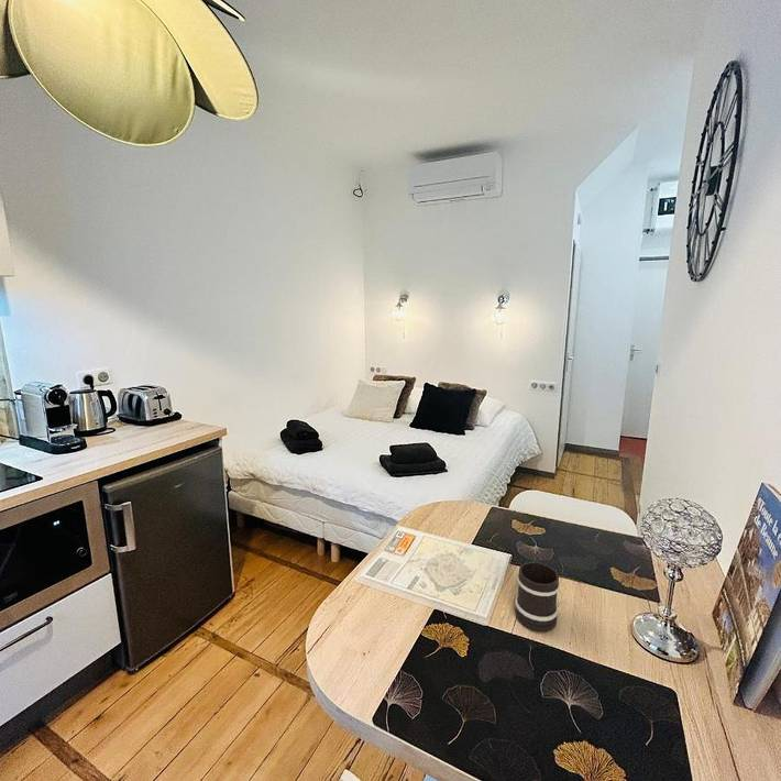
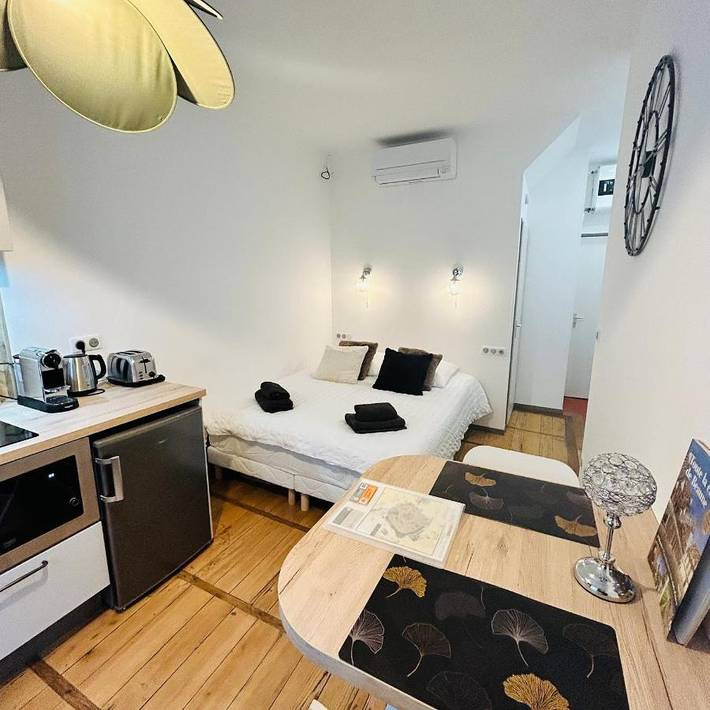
- mug (536, 590)
